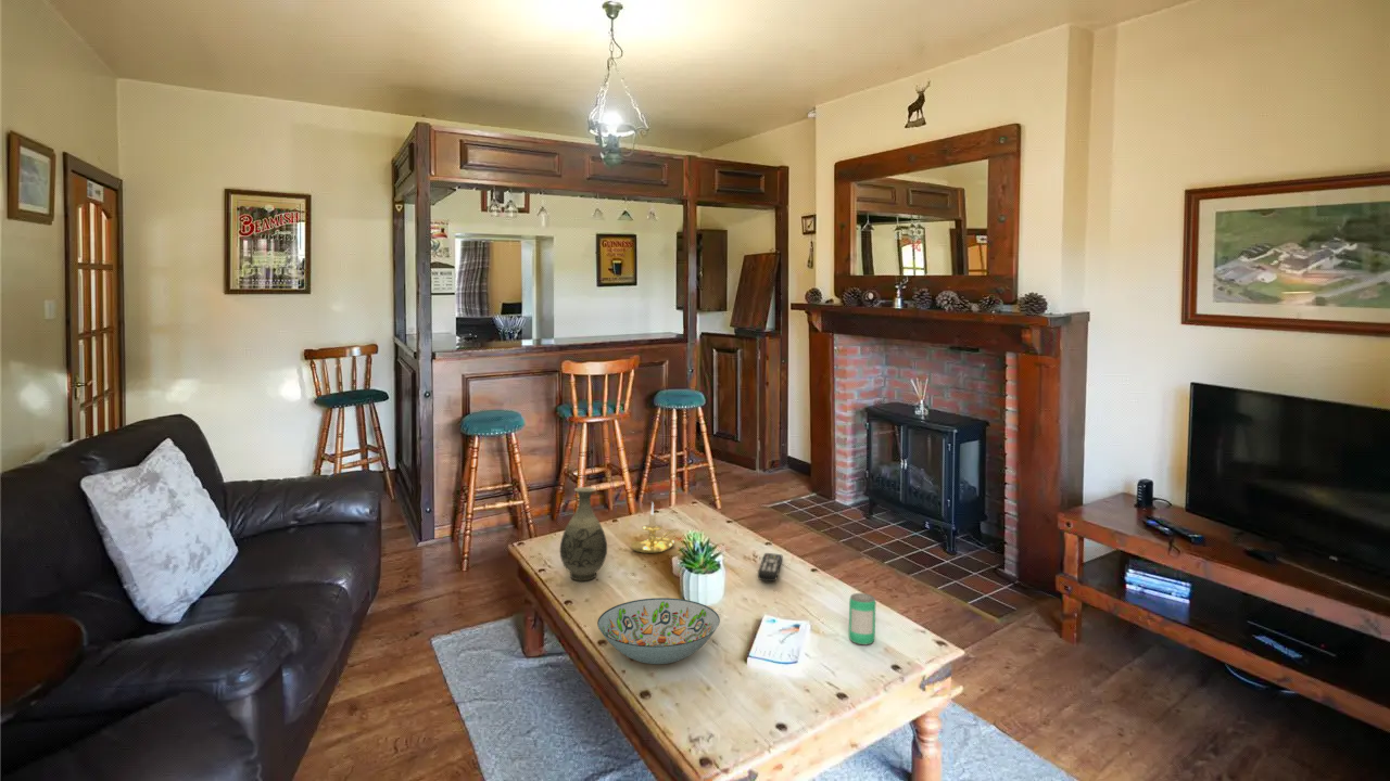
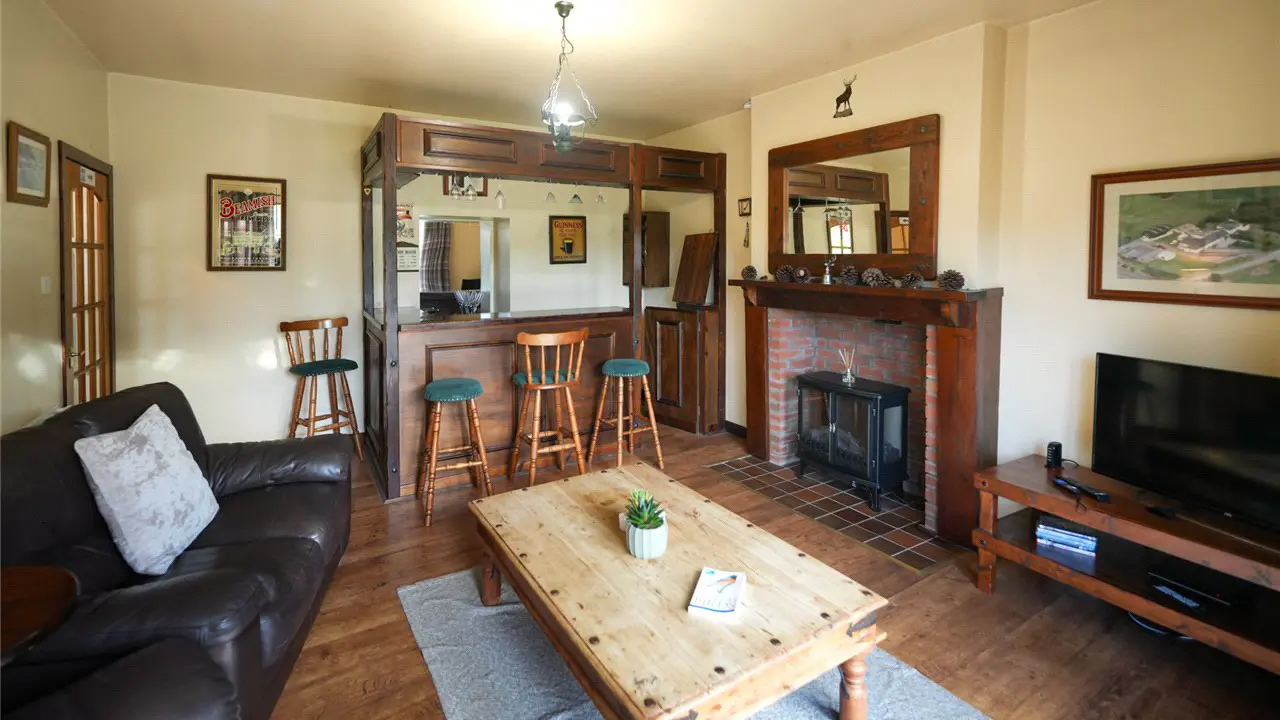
- beverage can (861, 618)
- remote control (770, 566)
- decorative bowl (658, 638)
- candle holder (655, 525)
- vase (583, 533)
